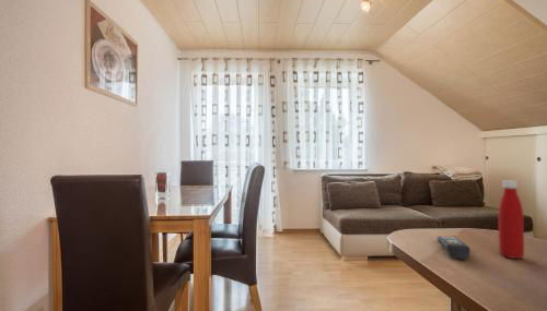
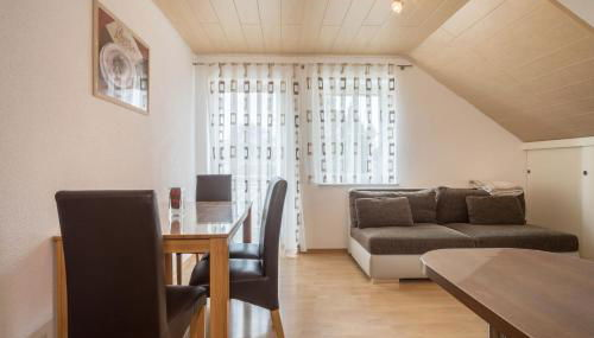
- bottle (510, 218)
- remote control (452, 244)
